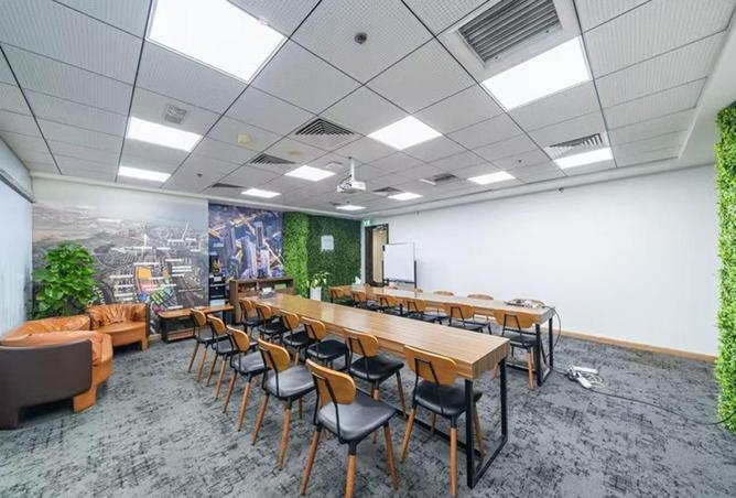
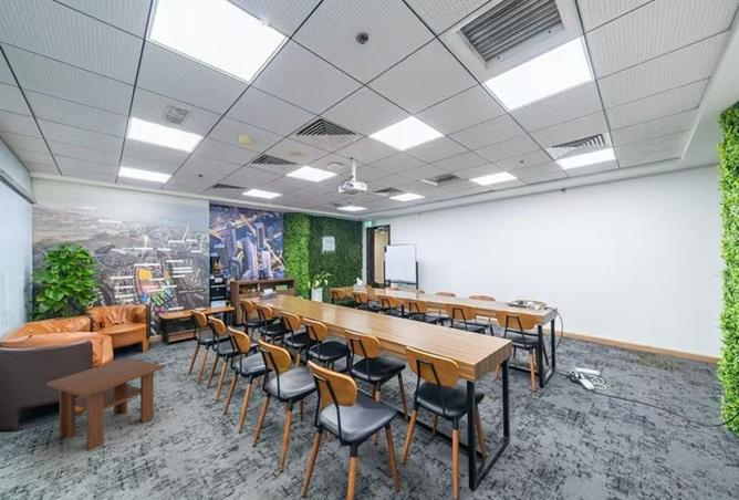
+ coffee table (108, 399)
